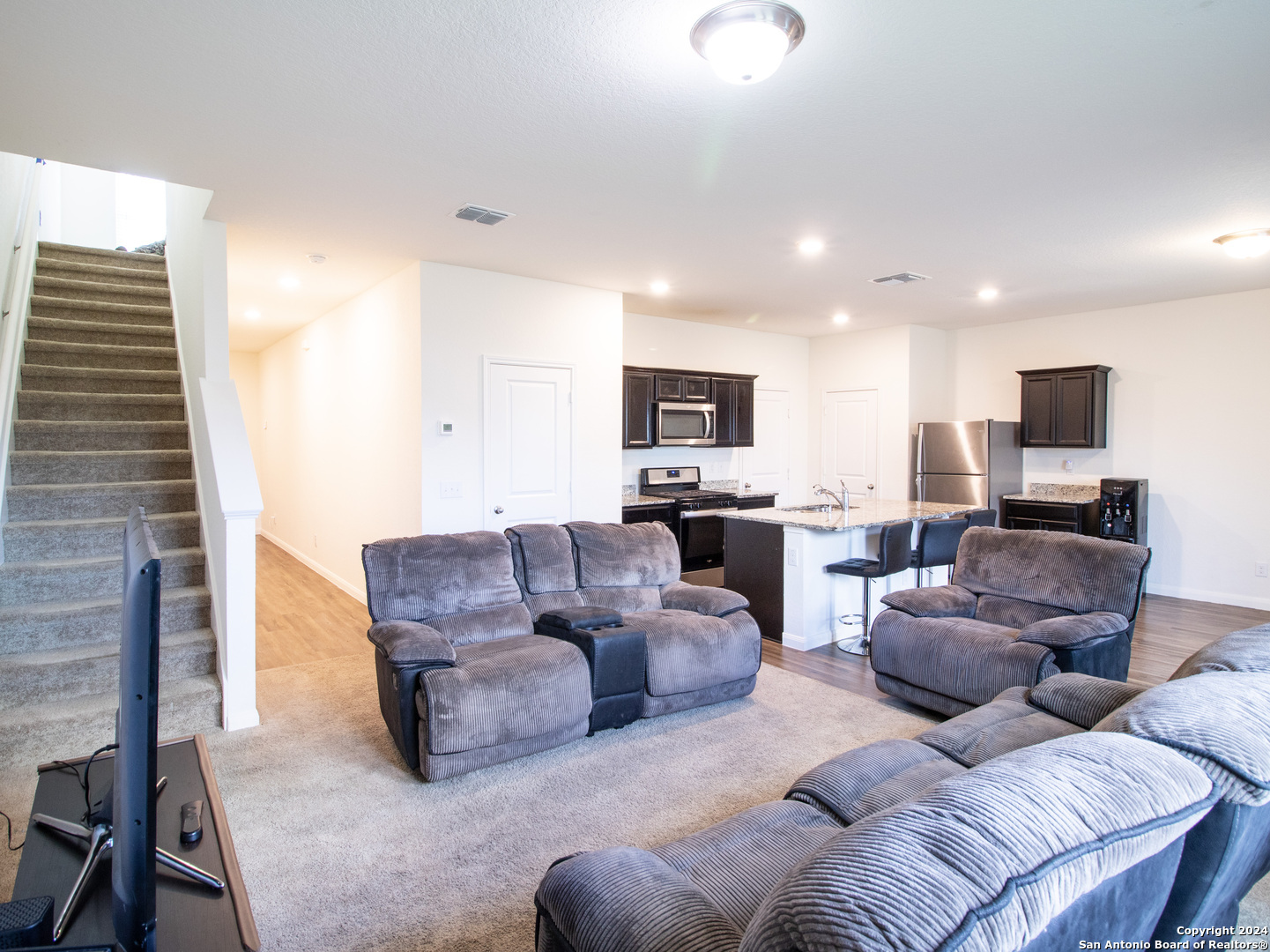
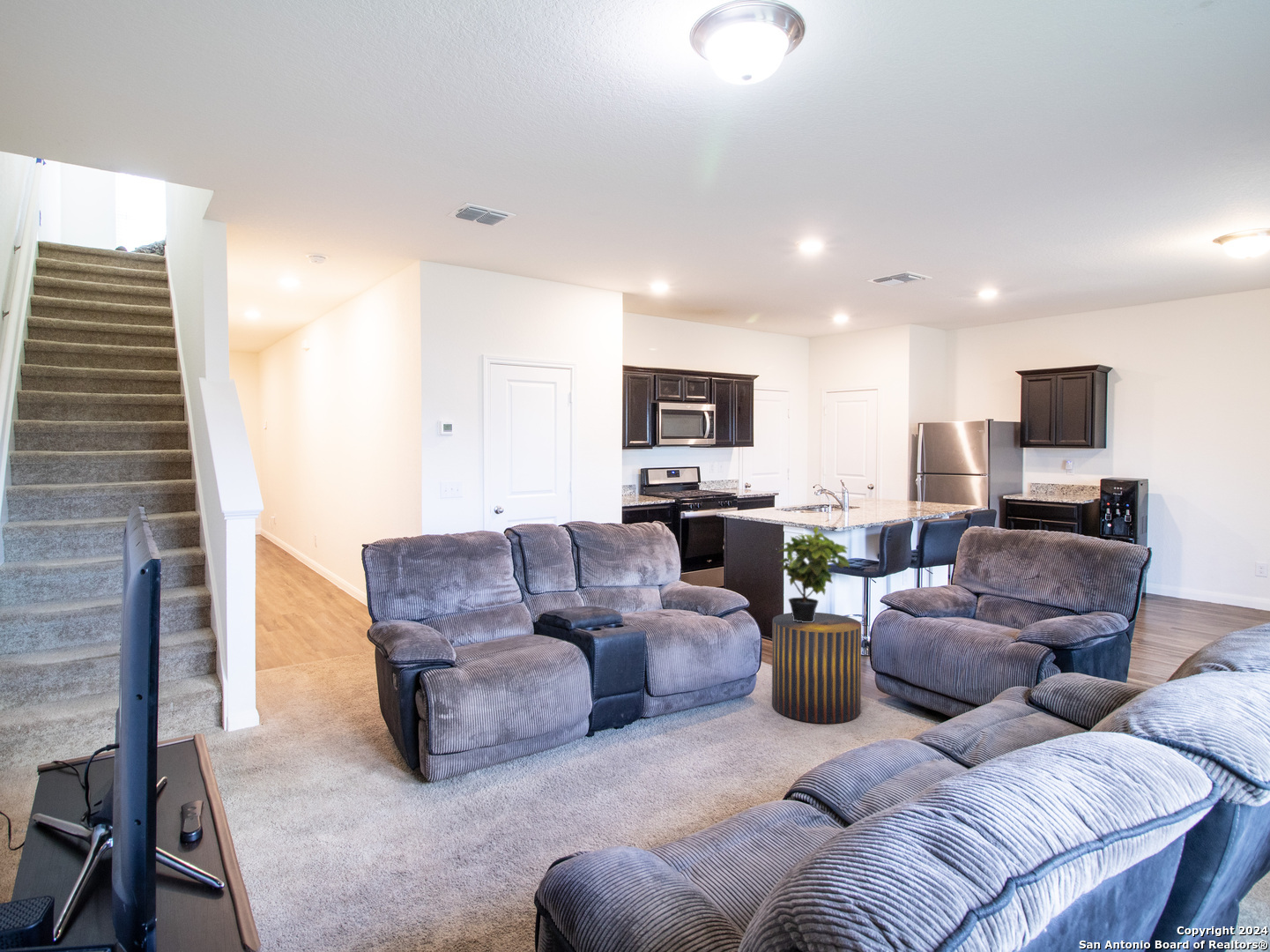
+ stool (815, 664)
+ potted plant (809, 573)
